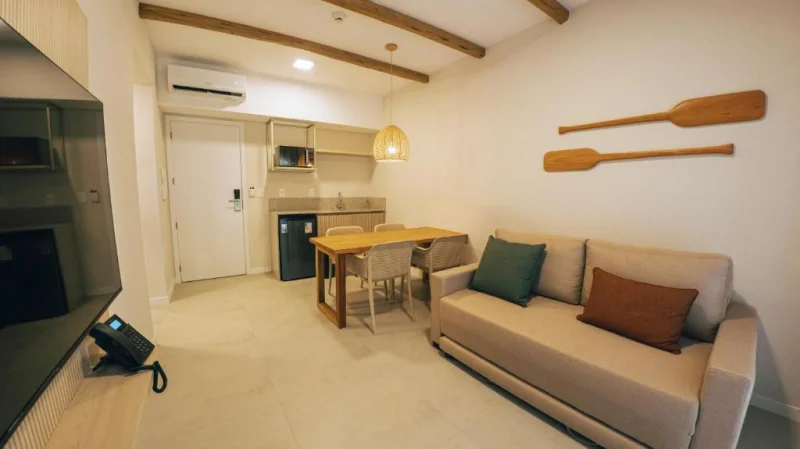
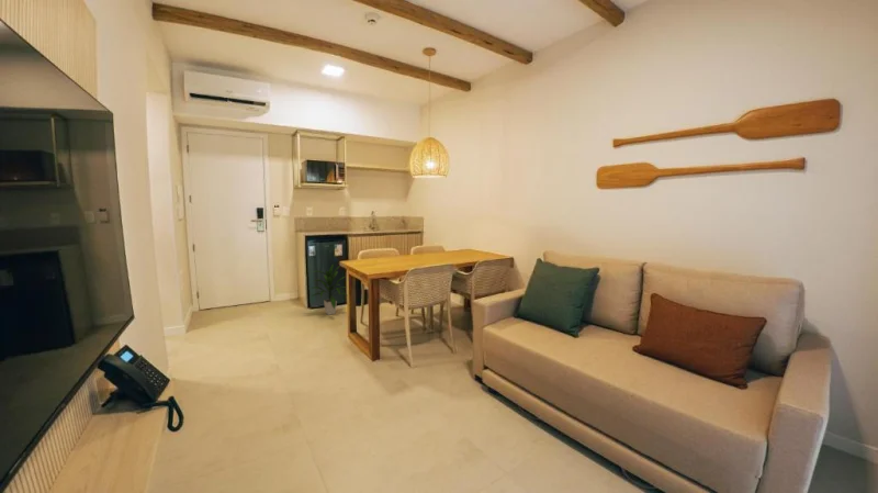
+ indoor plant (329, 289)
